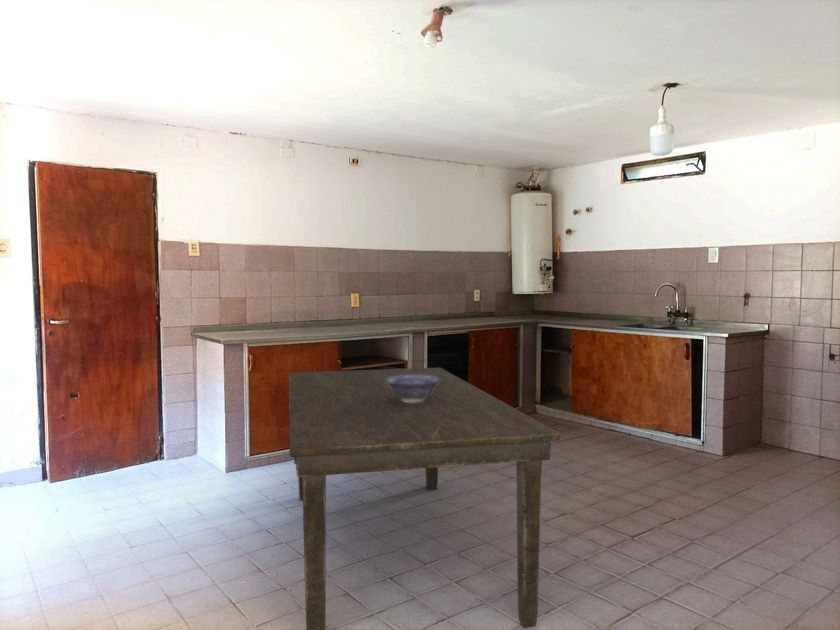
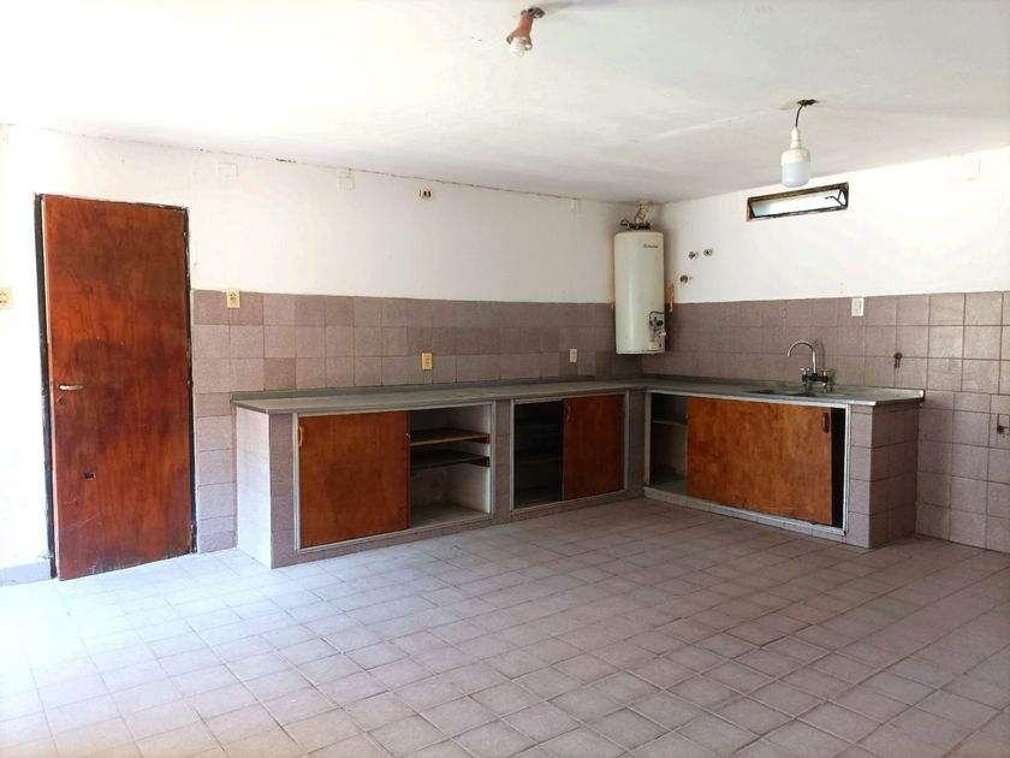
- dining table (390, 470)
- decorative bowl (412, 389)
